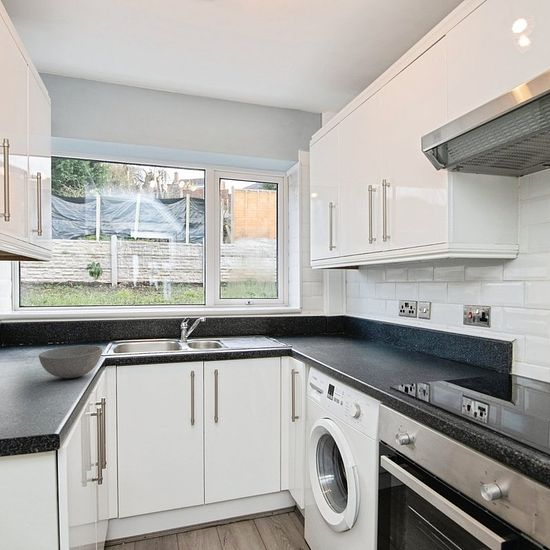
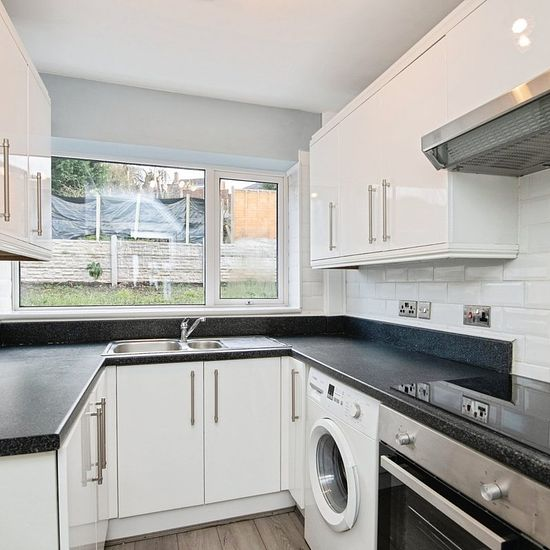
- bowl (71, 363)
